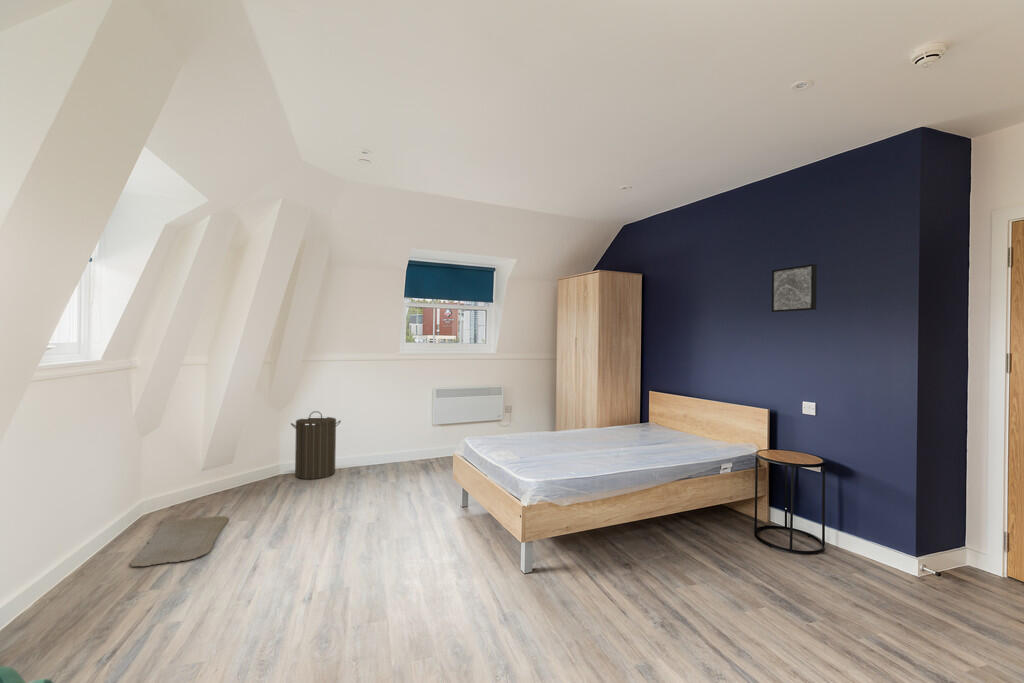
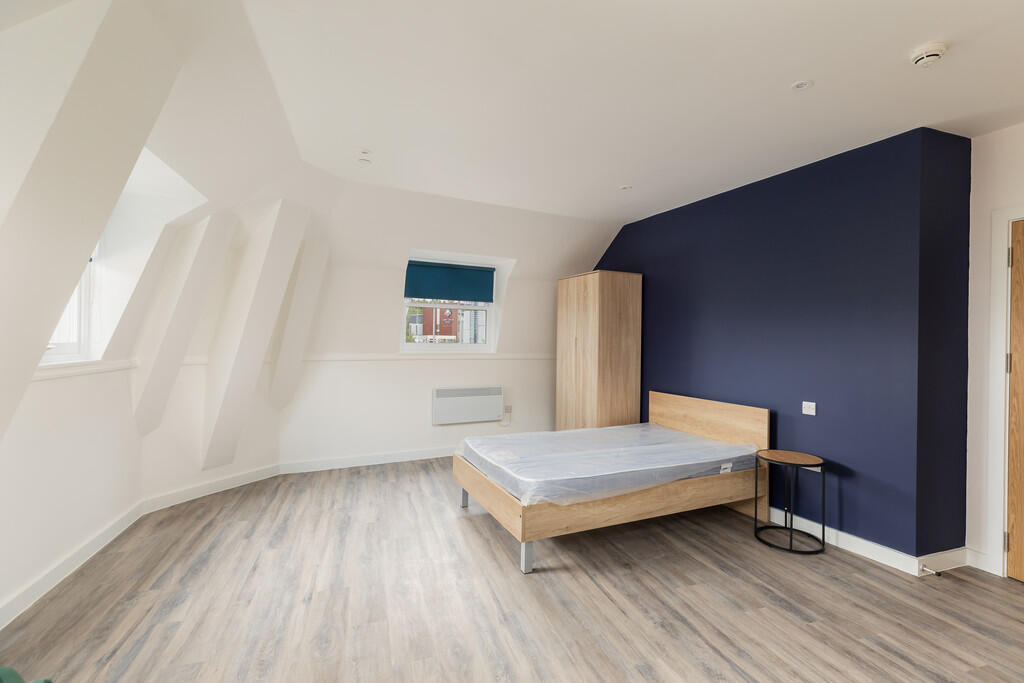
- wall art (793, 289)
- bath mat (184, 537)
- laundry hamper (316, 442)
